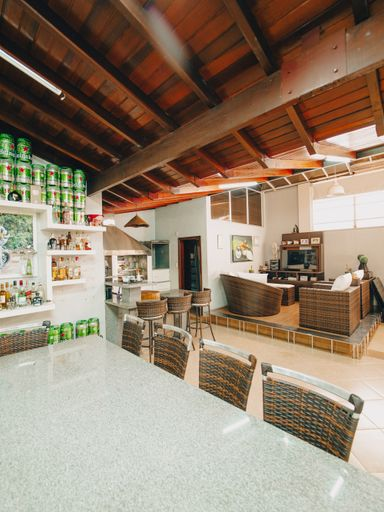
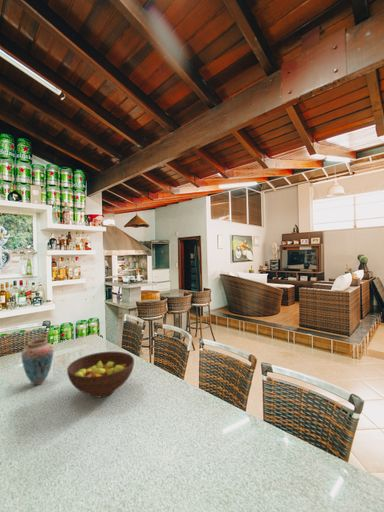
+ vase (38, 362)
+ fruit bowl (102, 377)
